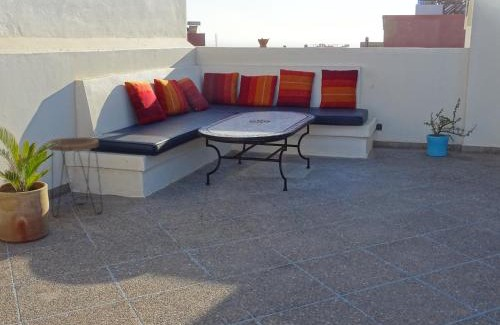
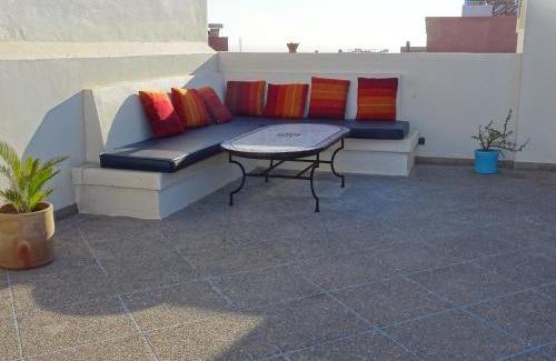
- side table (69, 179)
